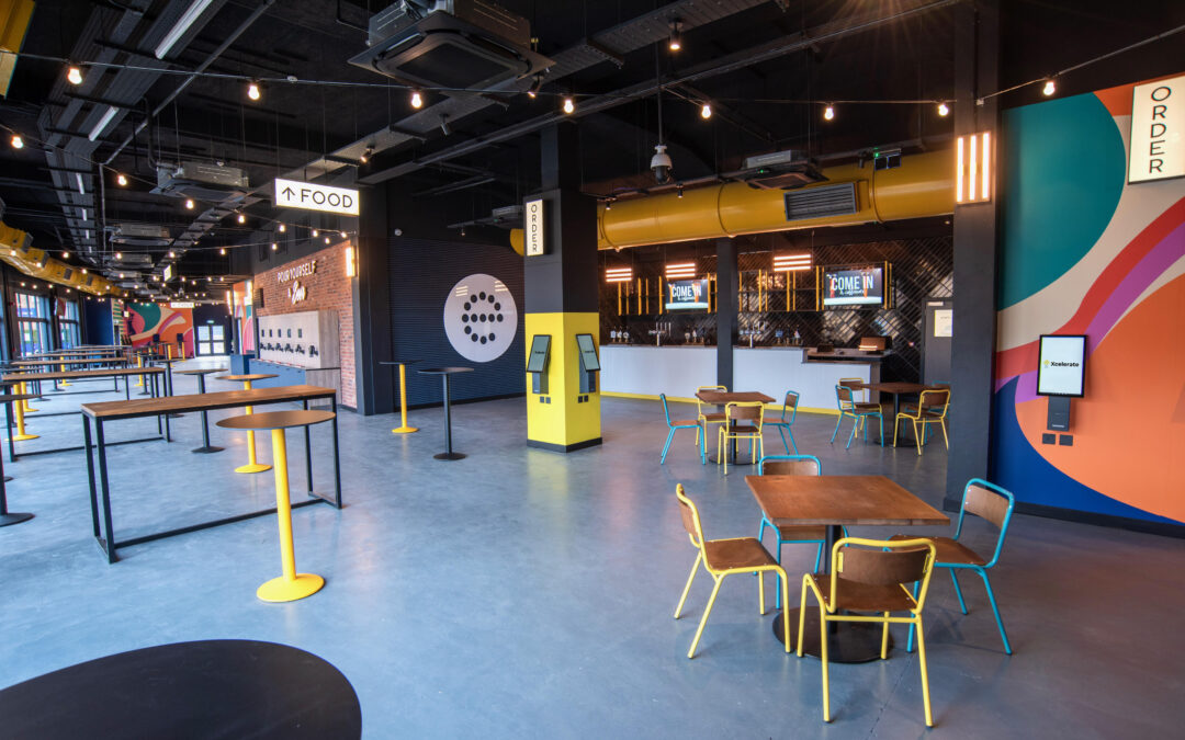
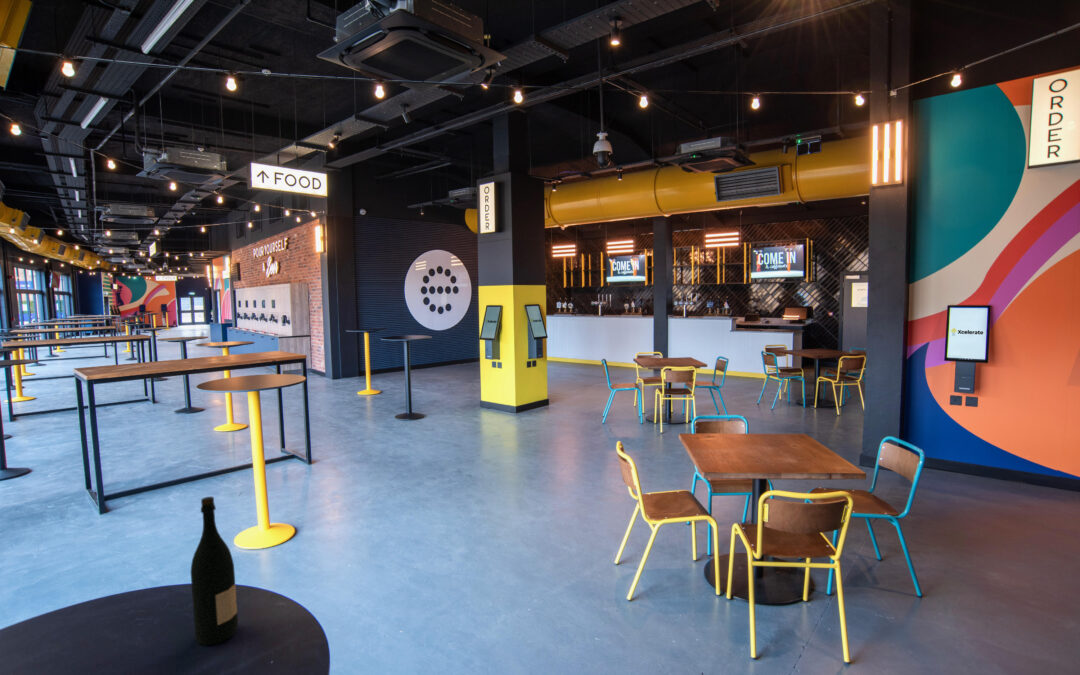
+ wine bottle (212, 566)
